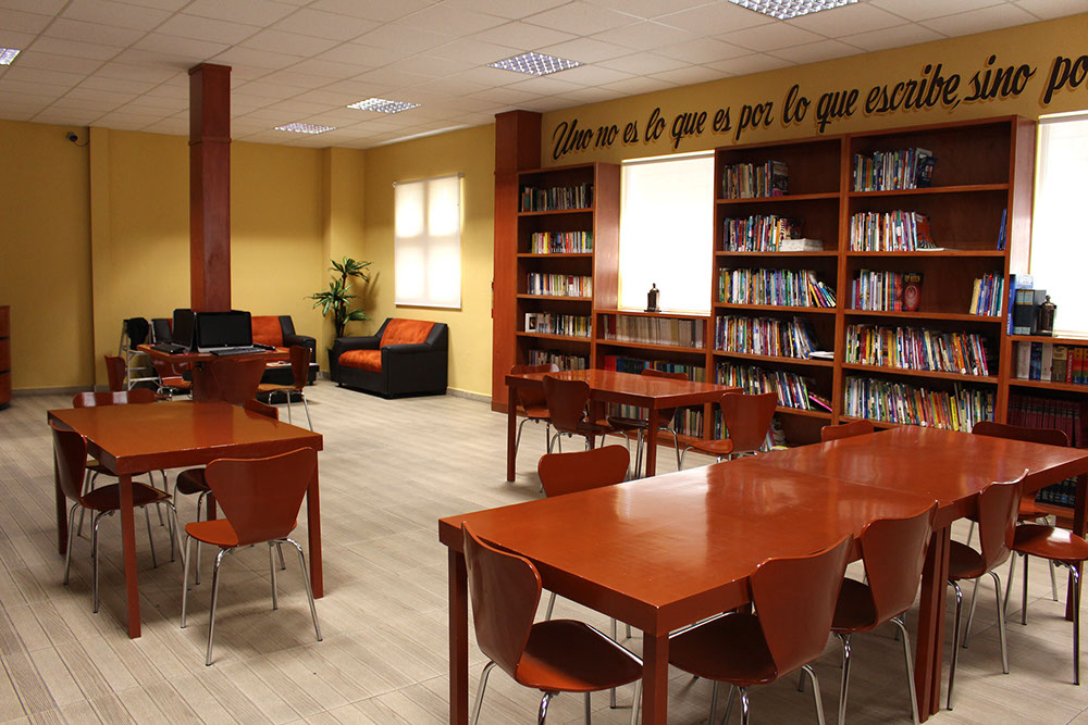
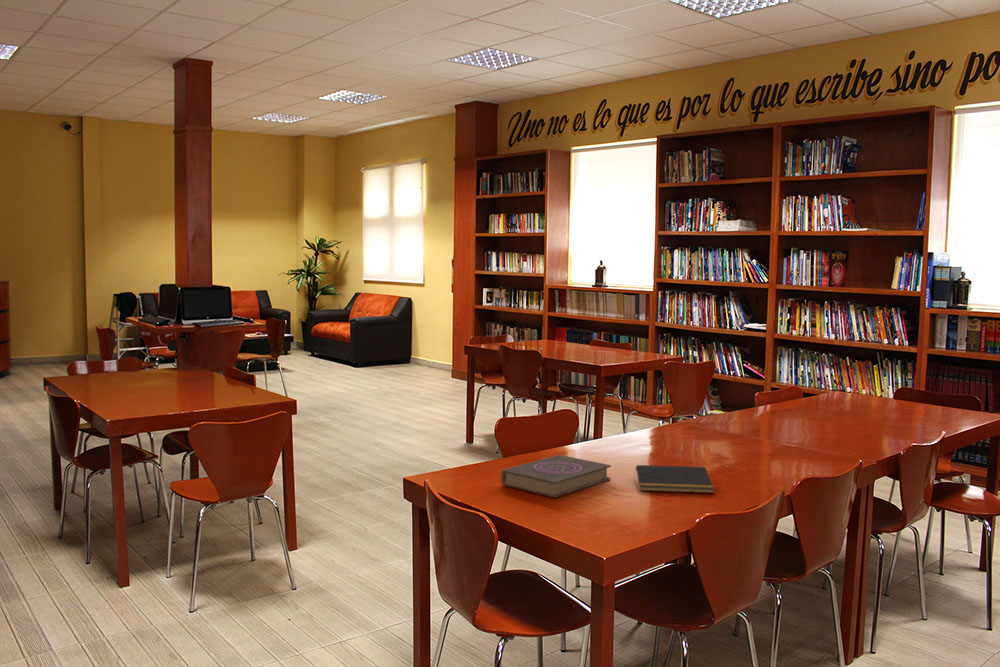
+ book (556, 474)
+ notepad (673, 478)
